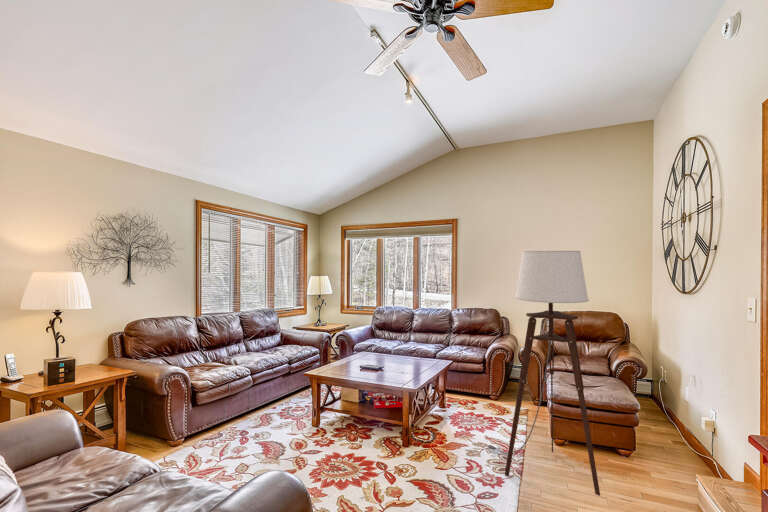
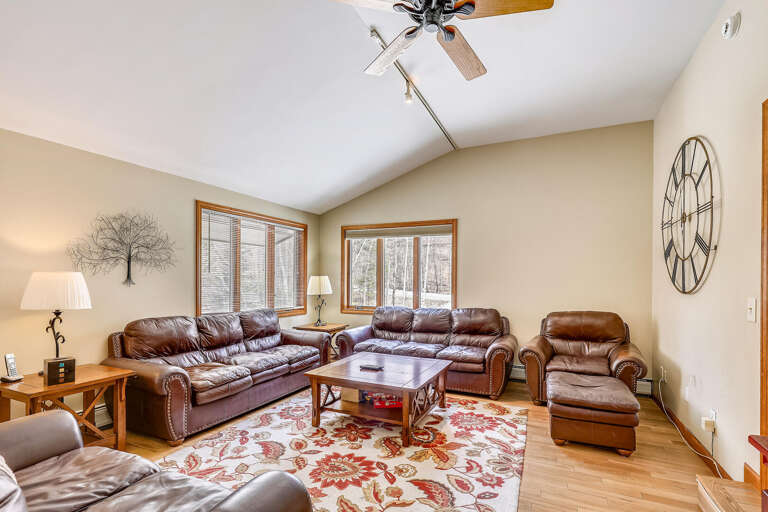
- floor lamp (529, 359)
